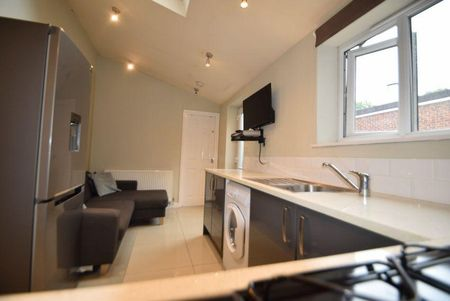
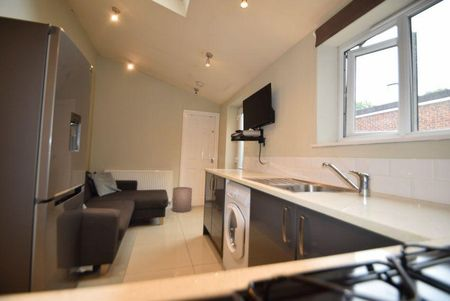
+ waste bin (182, 199)
